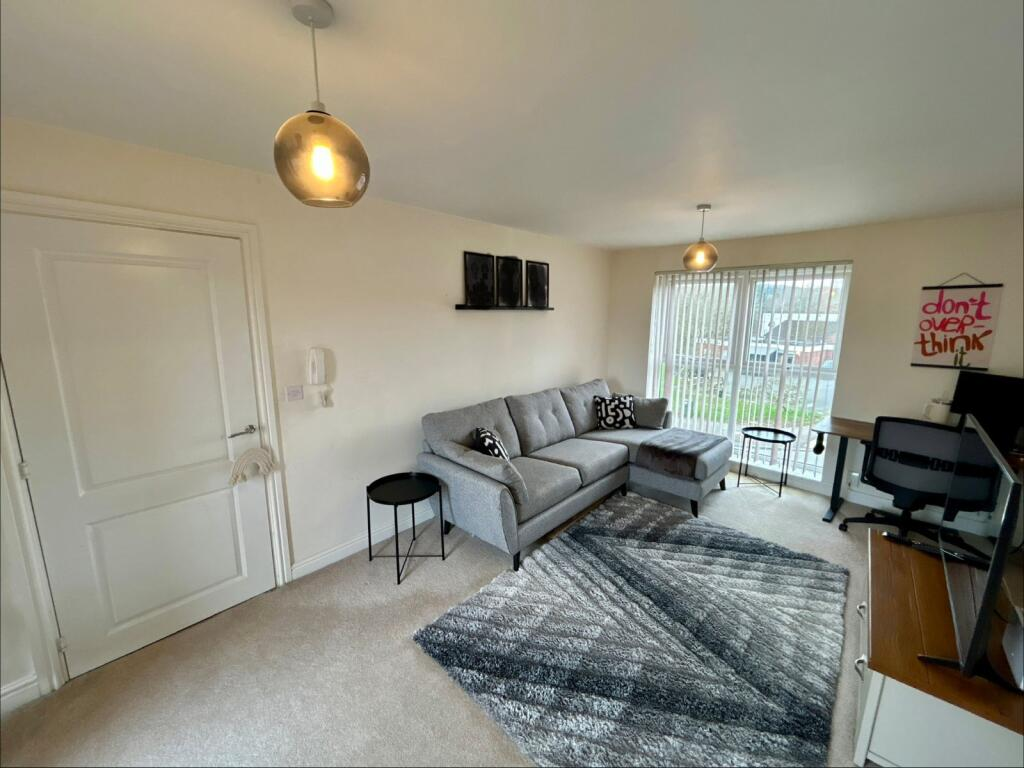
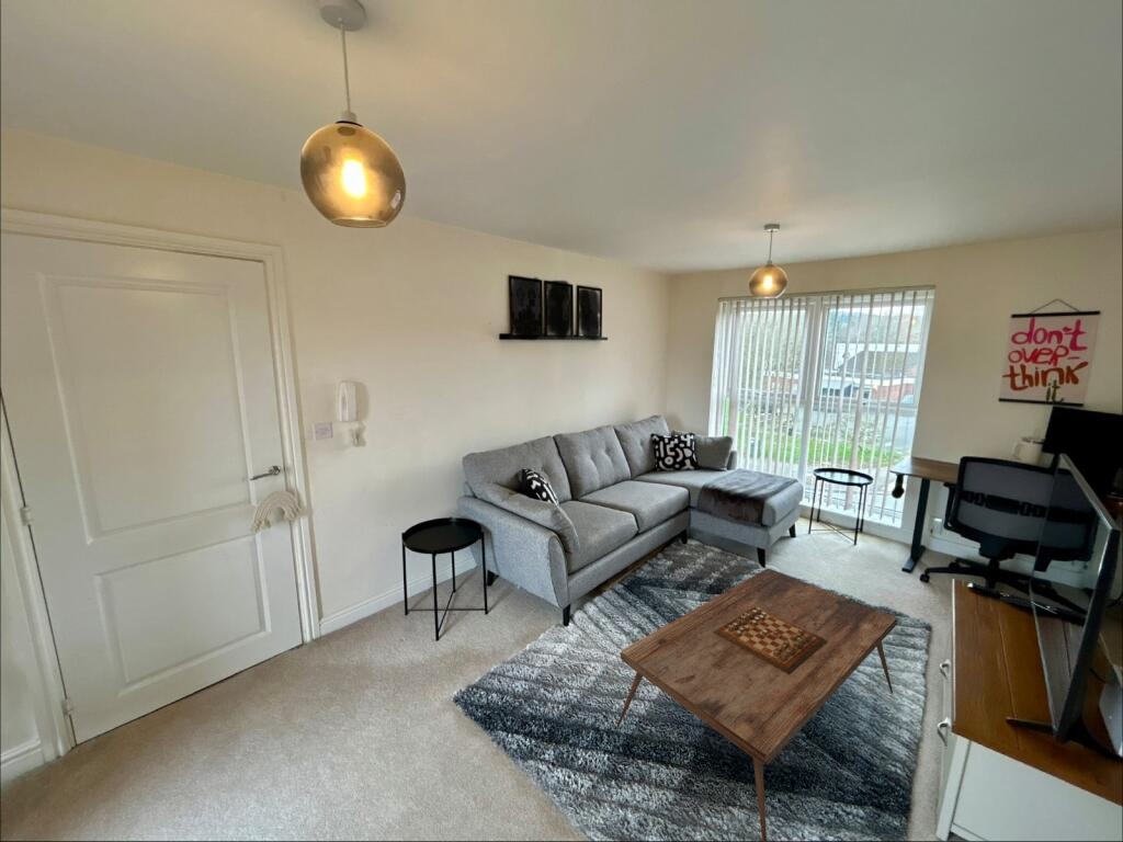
+ coffee table (764, 667)
